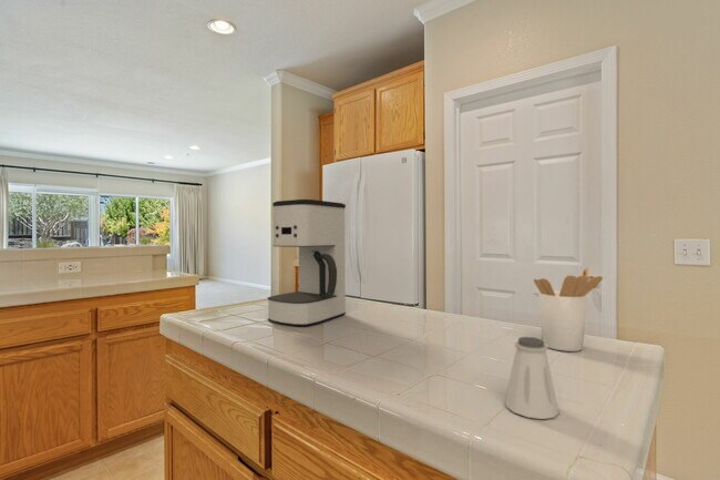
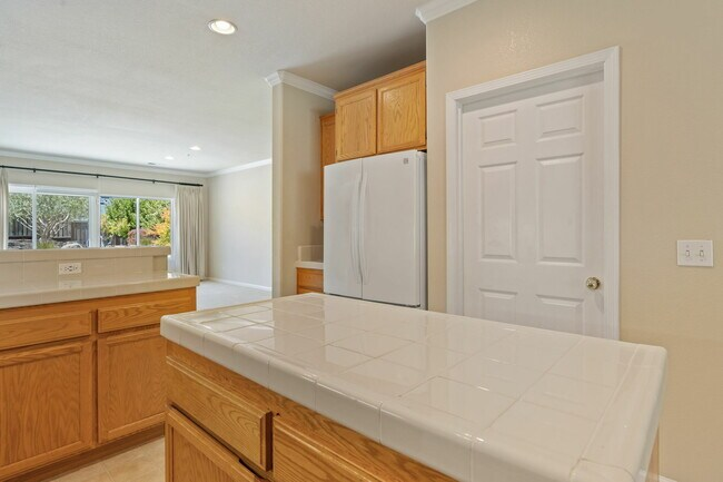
- coffee maker (309, 259)
- saltshaker (531, 372)
- utensil holder (568, 308)
